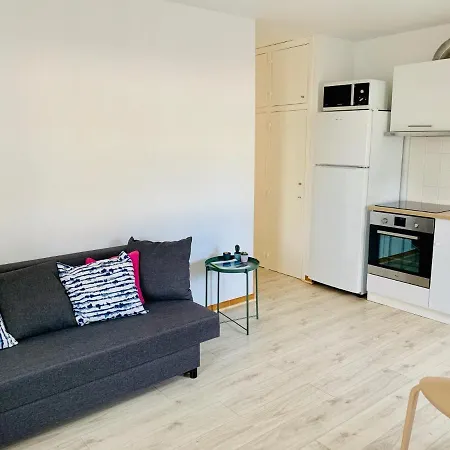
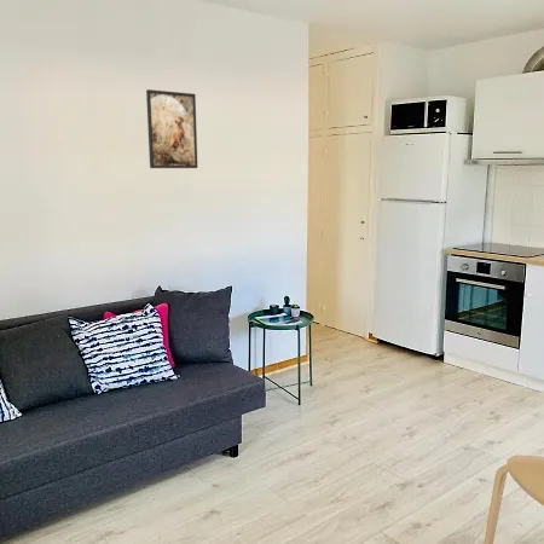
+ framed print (173, 129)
